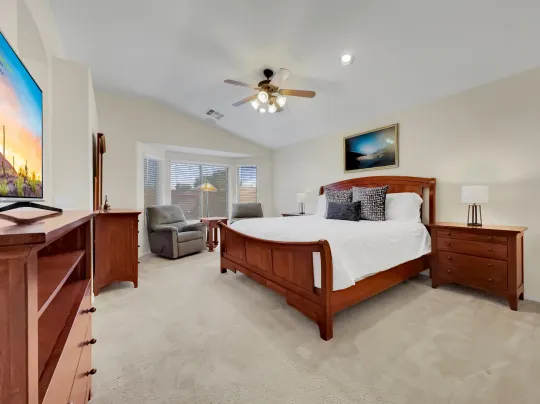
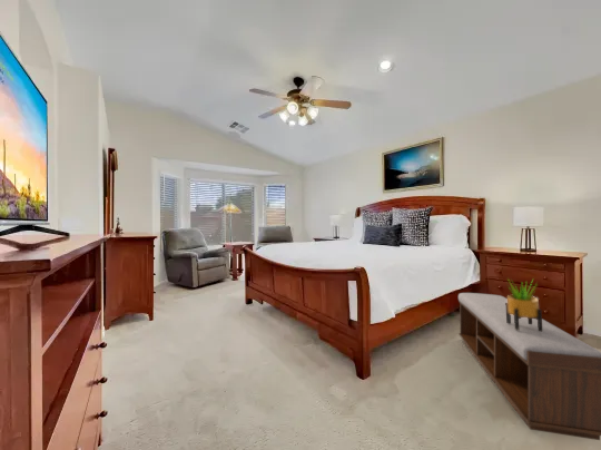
+ potted plant (523, 302)
+ bench (510, 344)
